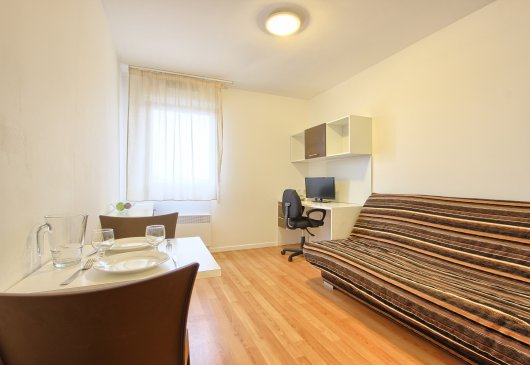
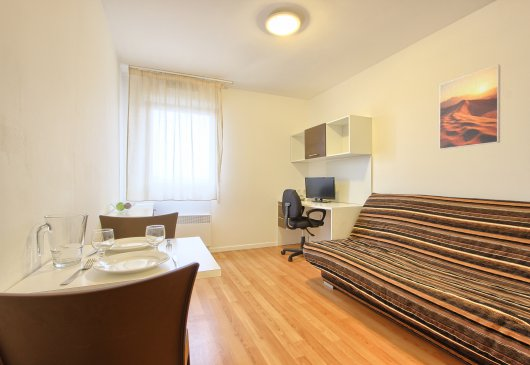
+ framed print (467, 111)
